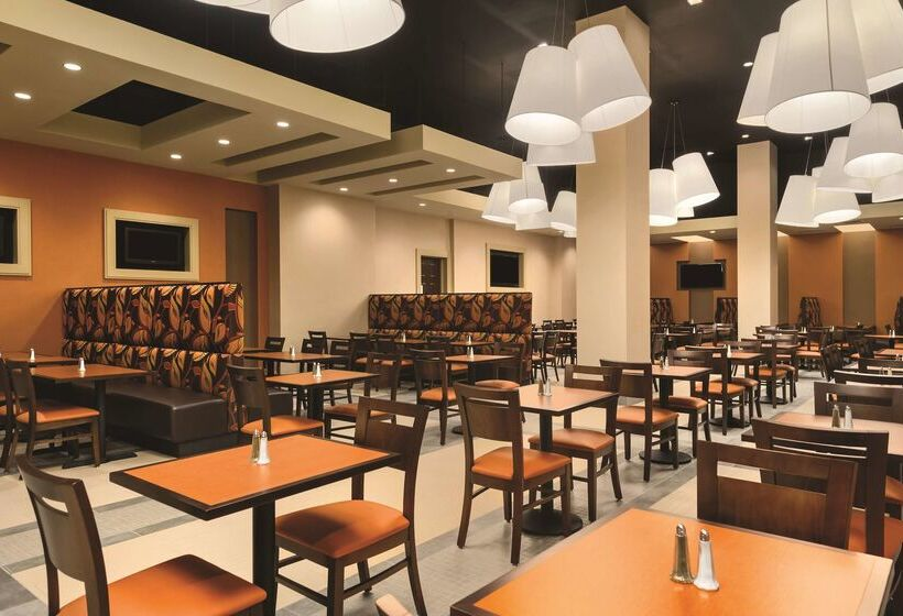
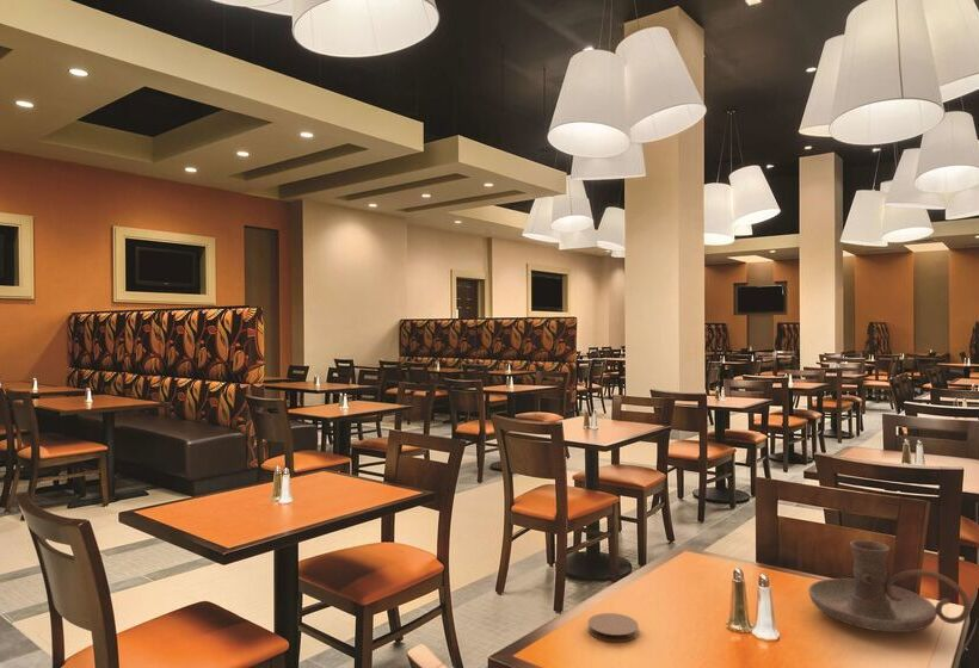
+ coaster (612, 626)
+ candle holder (885, 584)
